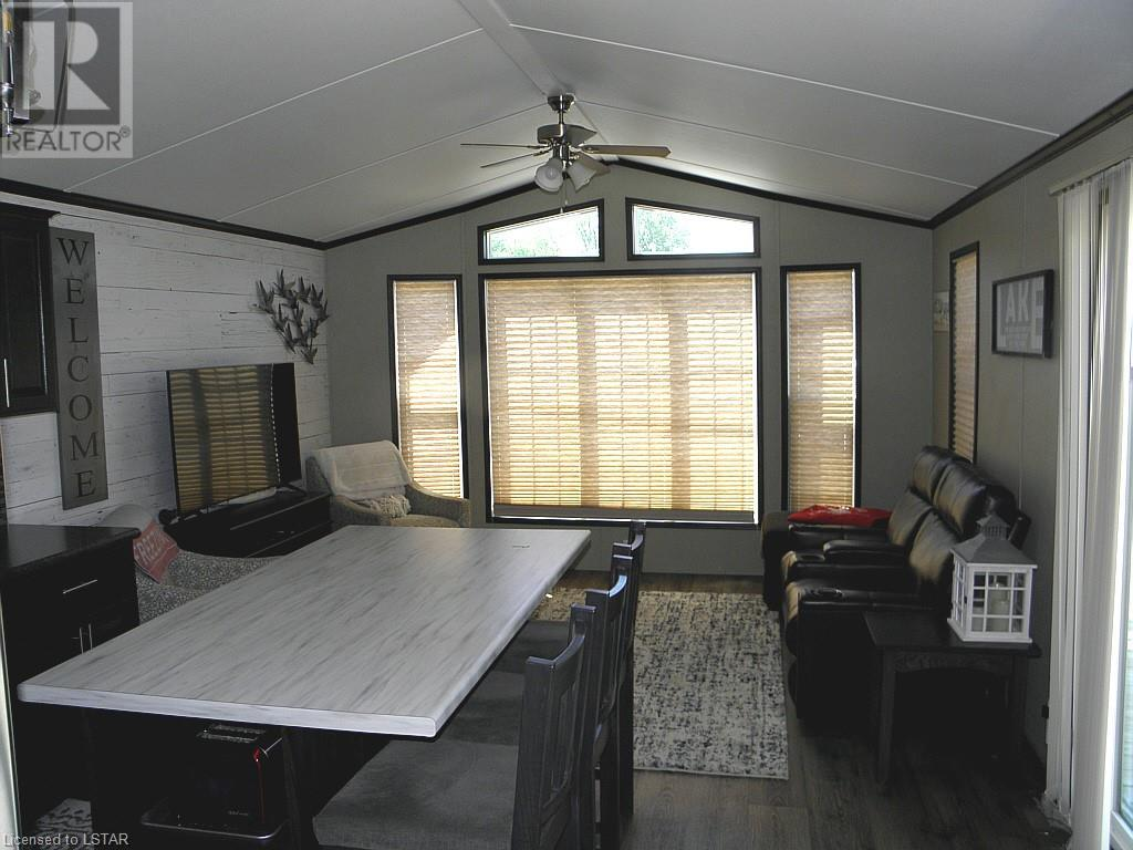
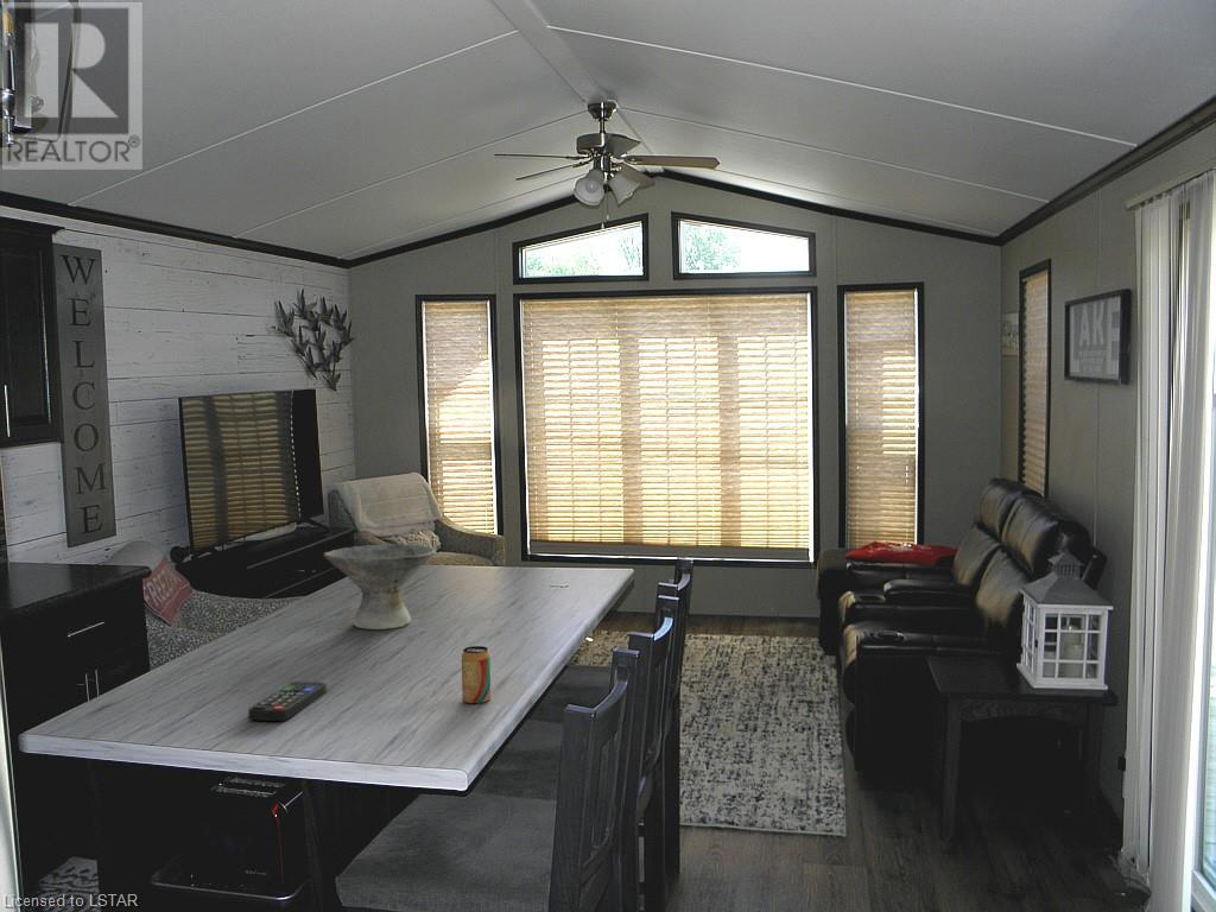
+ beverage can (475, 674)
+ bowl (381, 585)
+ remote control (289, 699)
